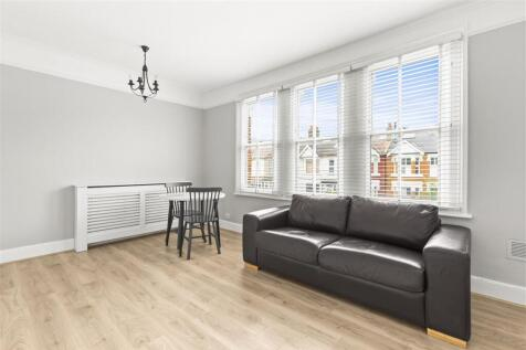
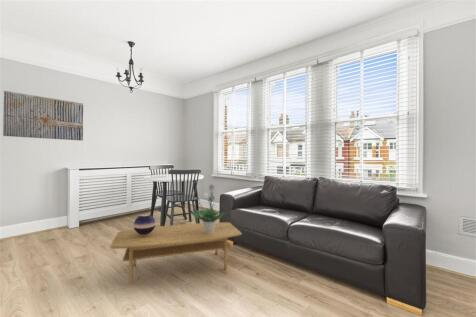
+ decorative sphere (144, 224)
+ potted plant (210, 207)
+ wall art (47, 118)
+ coffee table (179, 249)
